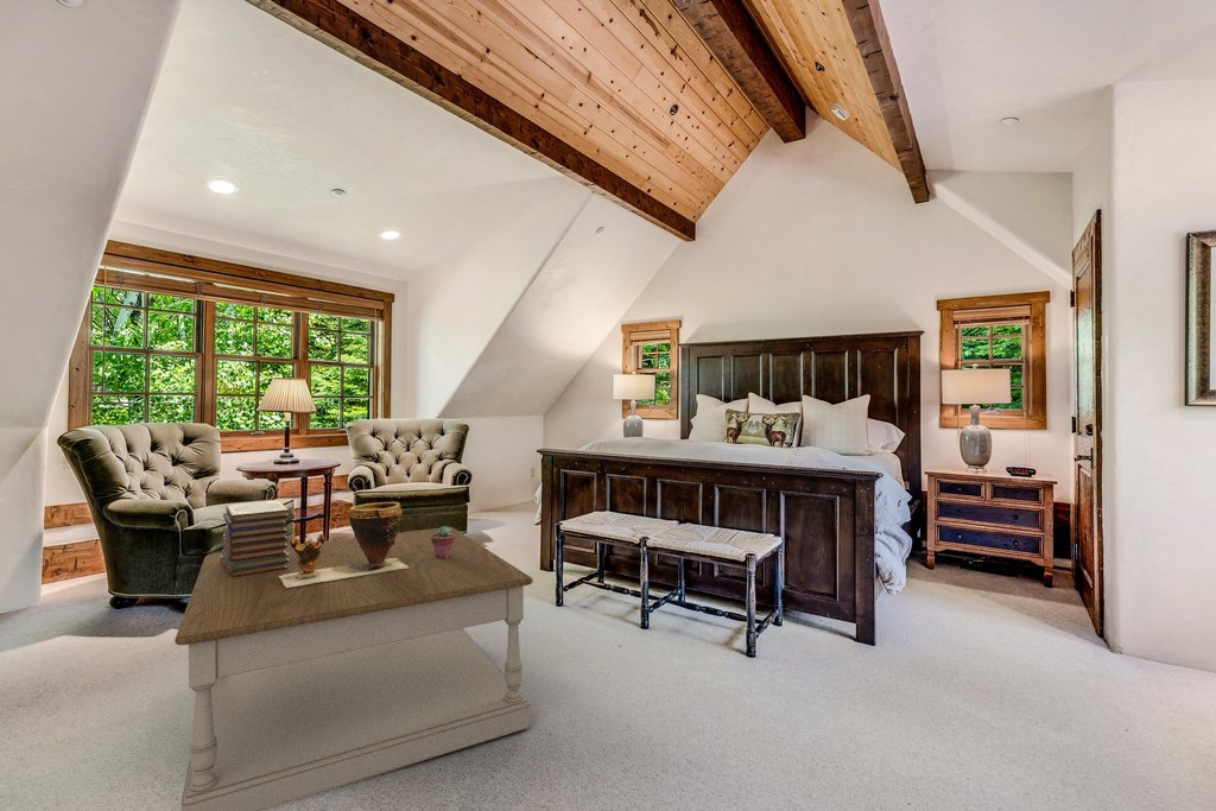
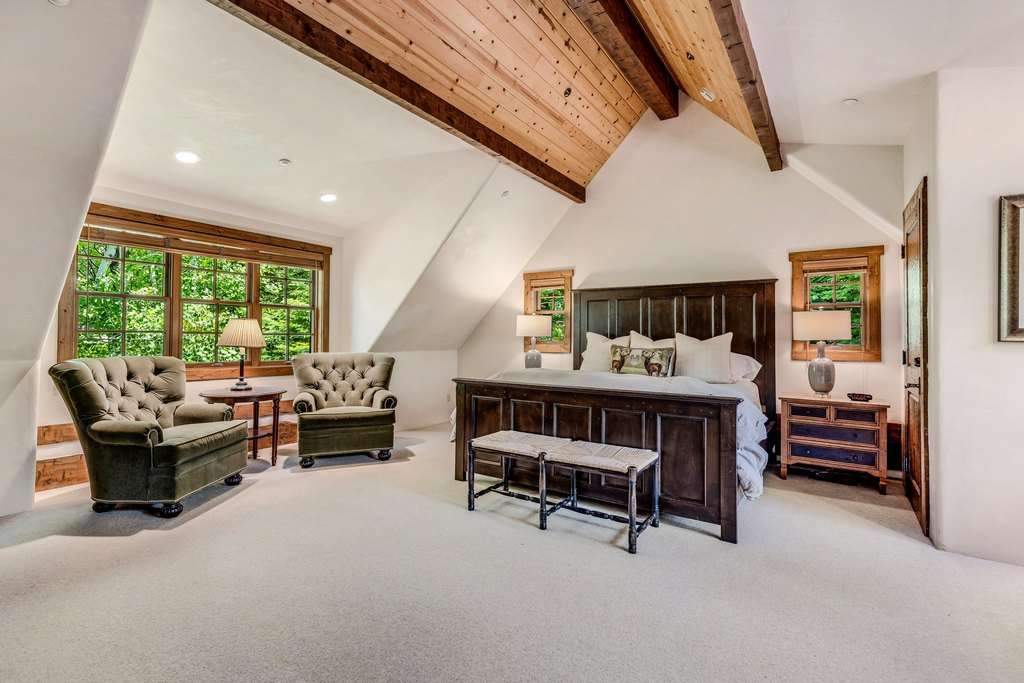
- coffee table (357, 633)
- book stack (255, 536)
- potted succulent (443, 540)
- clay pot (355, 536)
